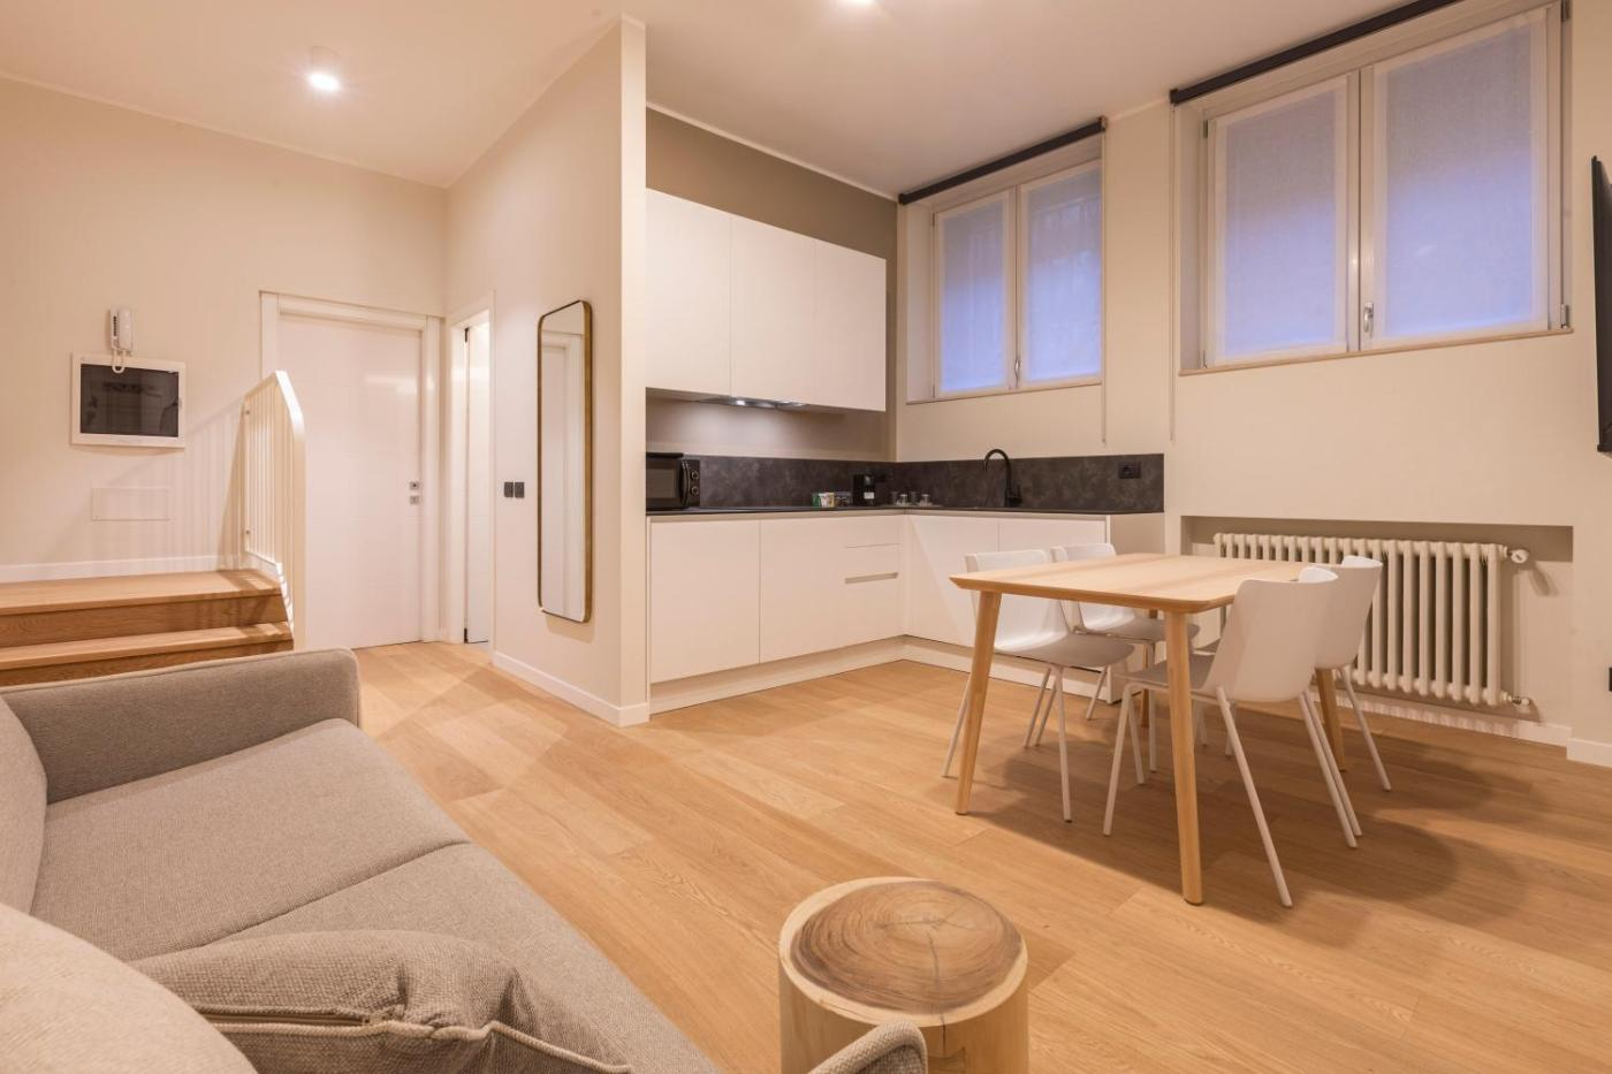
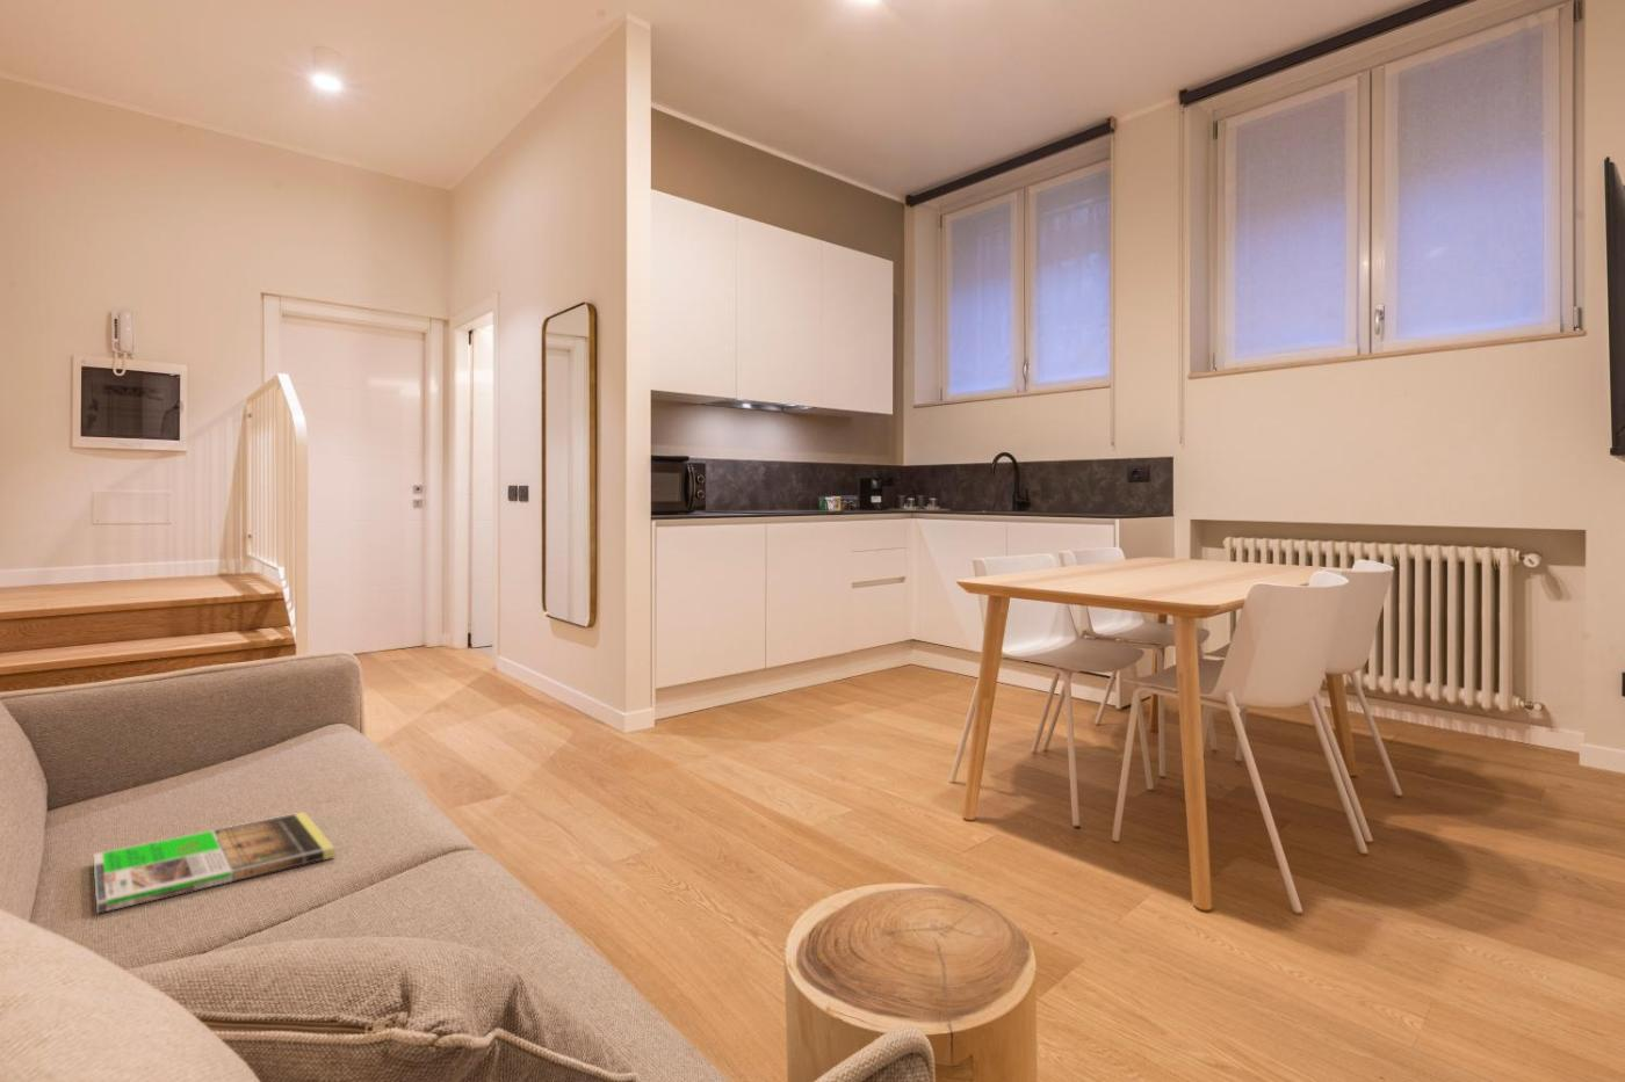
+ magazine (215, 855)
